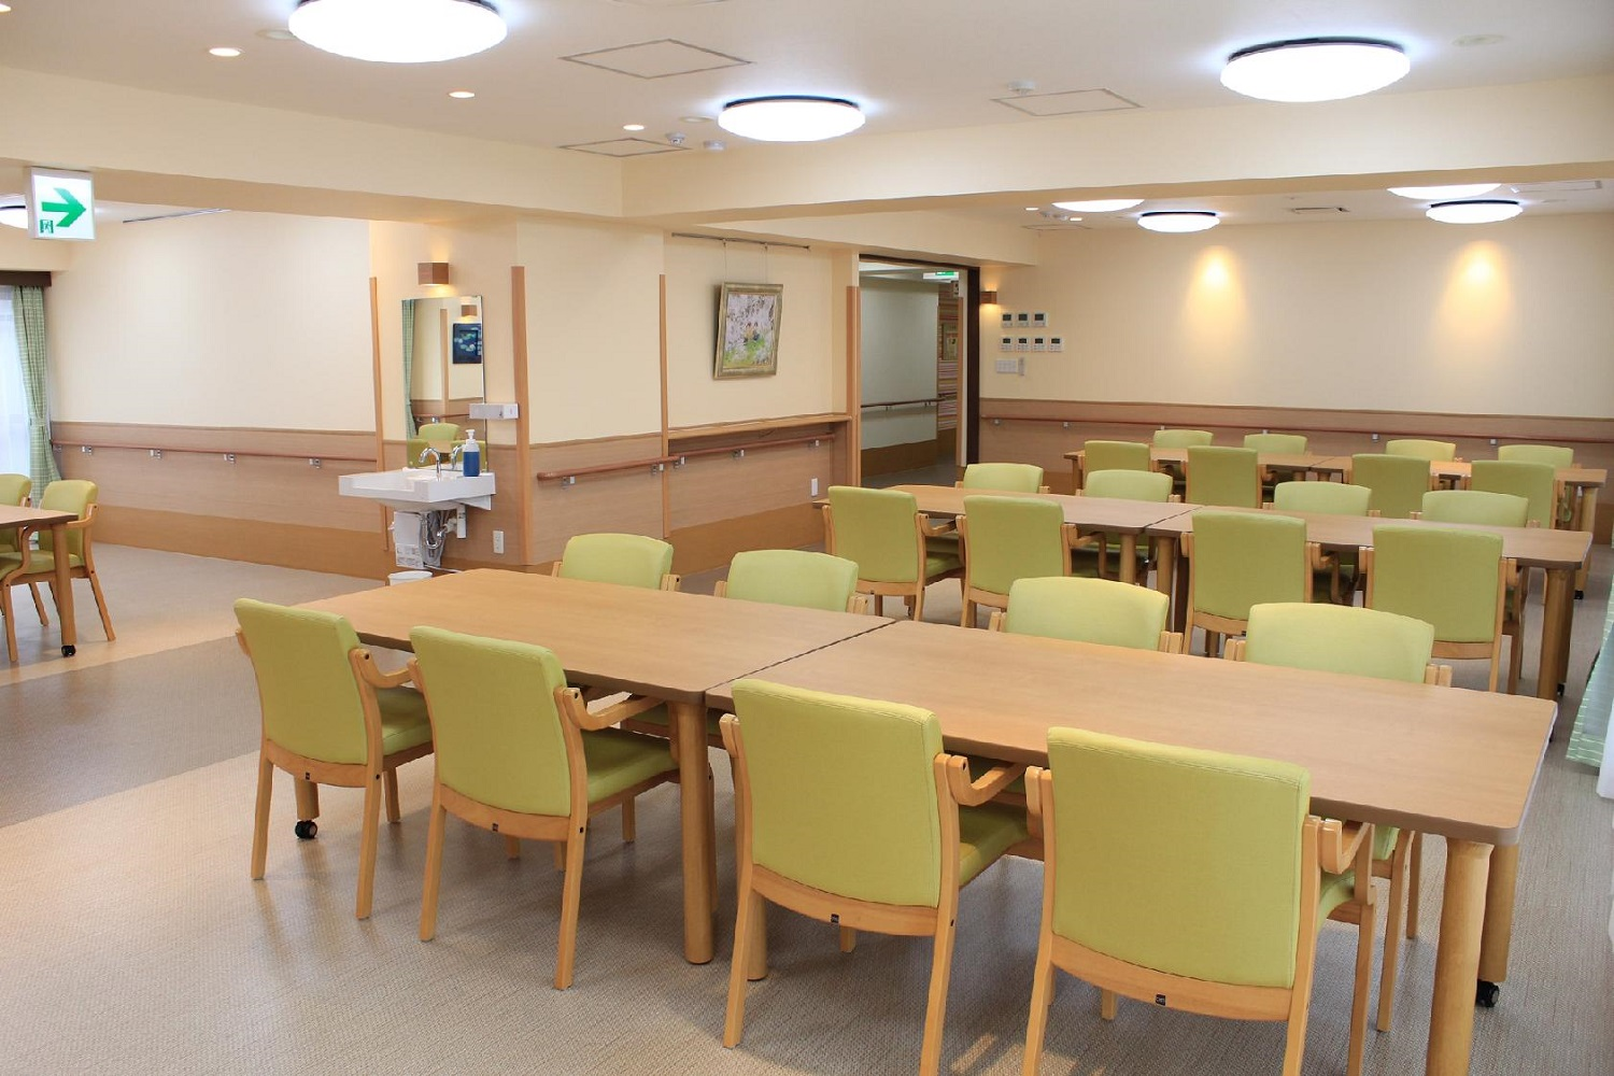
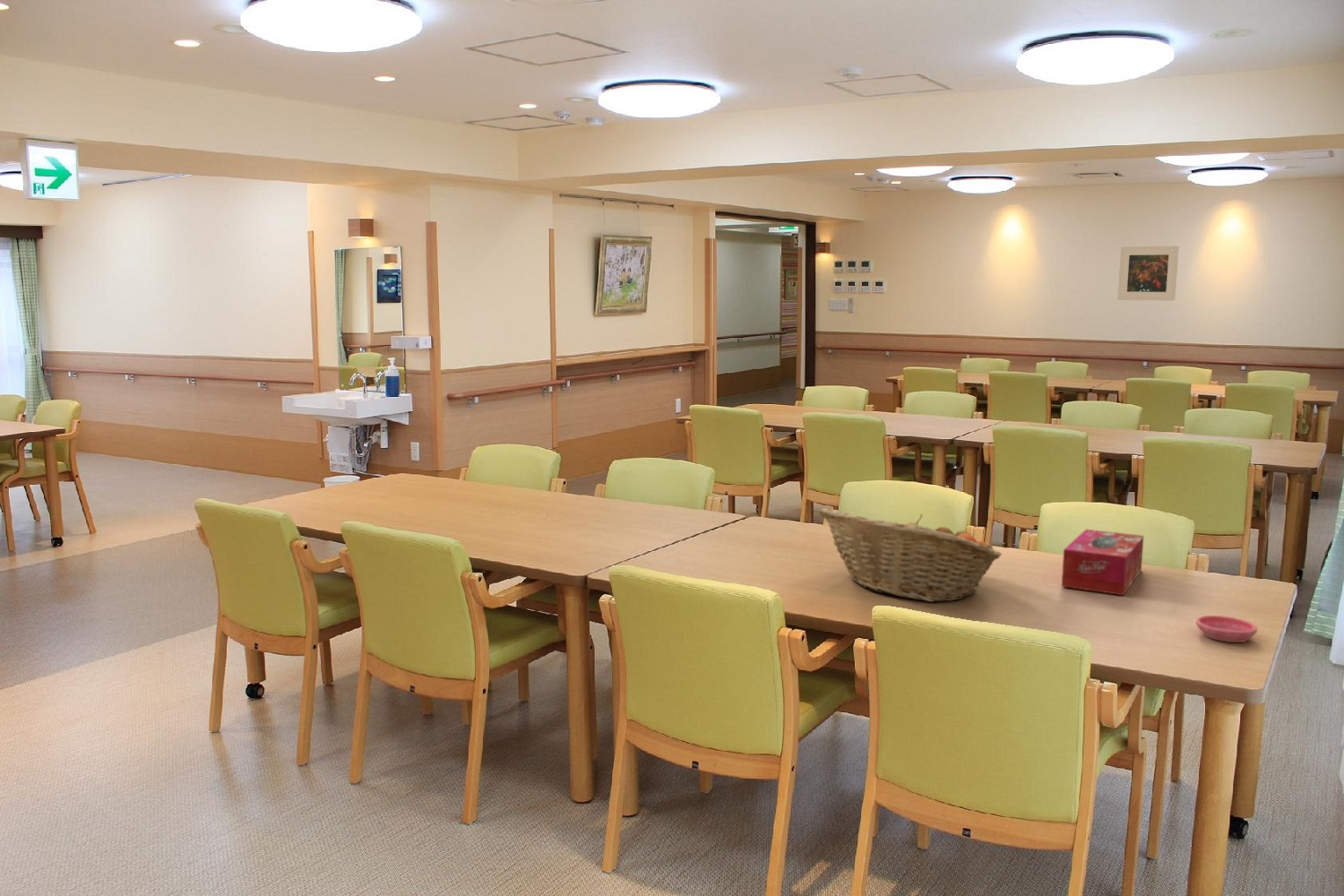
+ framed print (1147, 273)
+ saucer (1226, 629)
+ tissue box (1103, 560)
+ fruit basket (907, 547)
